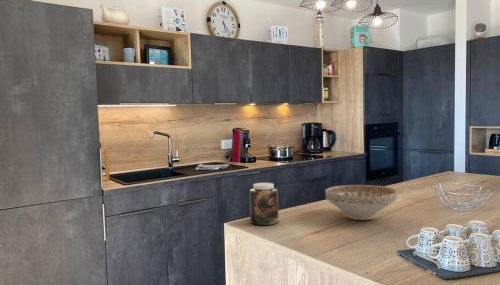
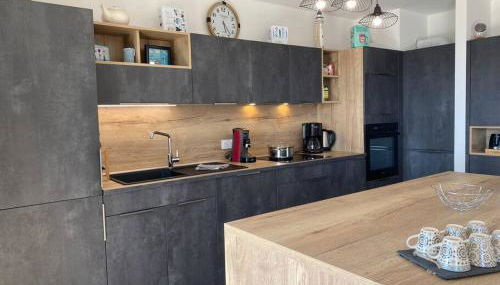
- jar (264, 202)
- decorative bowl (360, 203)
